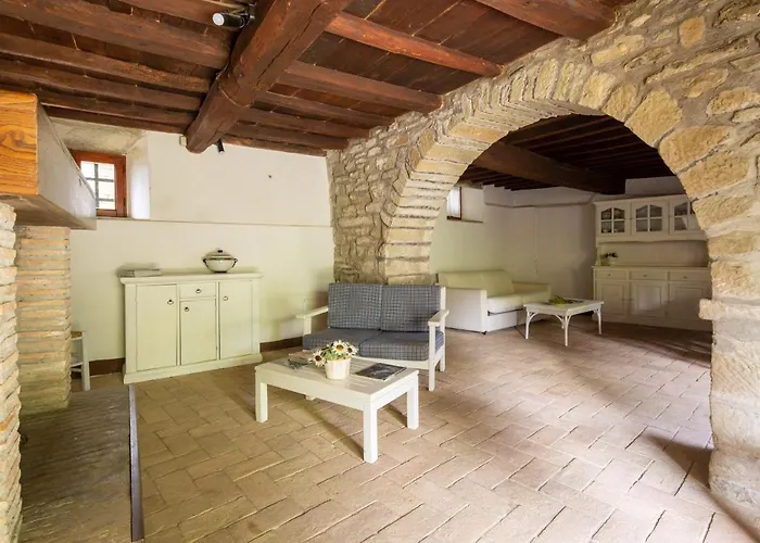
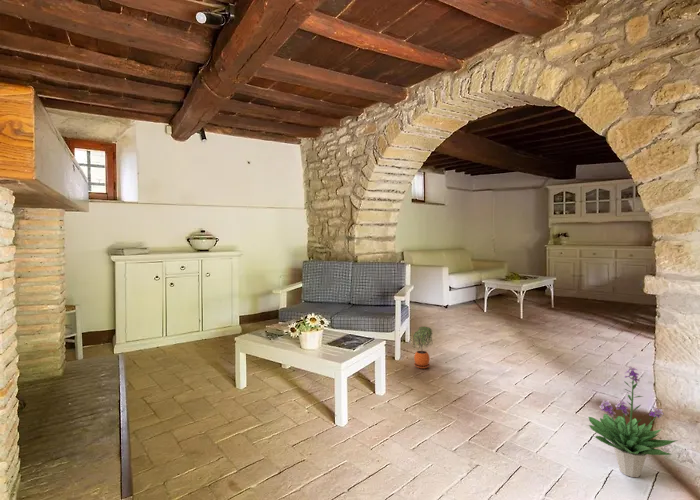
+ potted plant (422, 346)
+ potted plant (629, 422)
